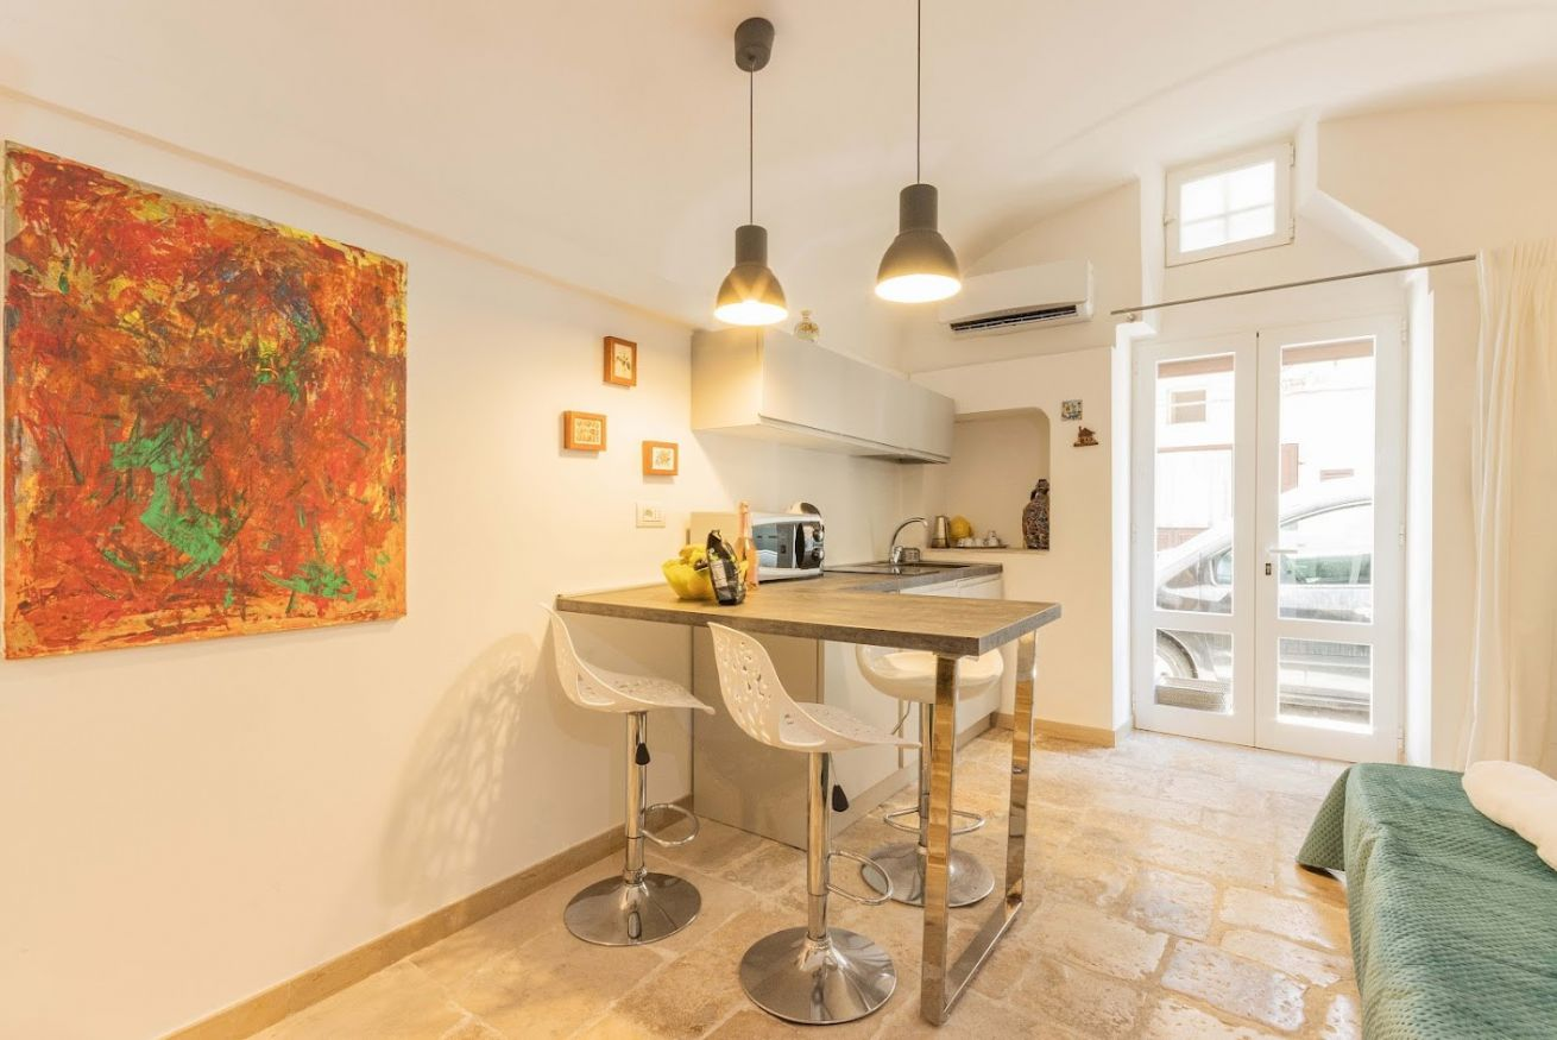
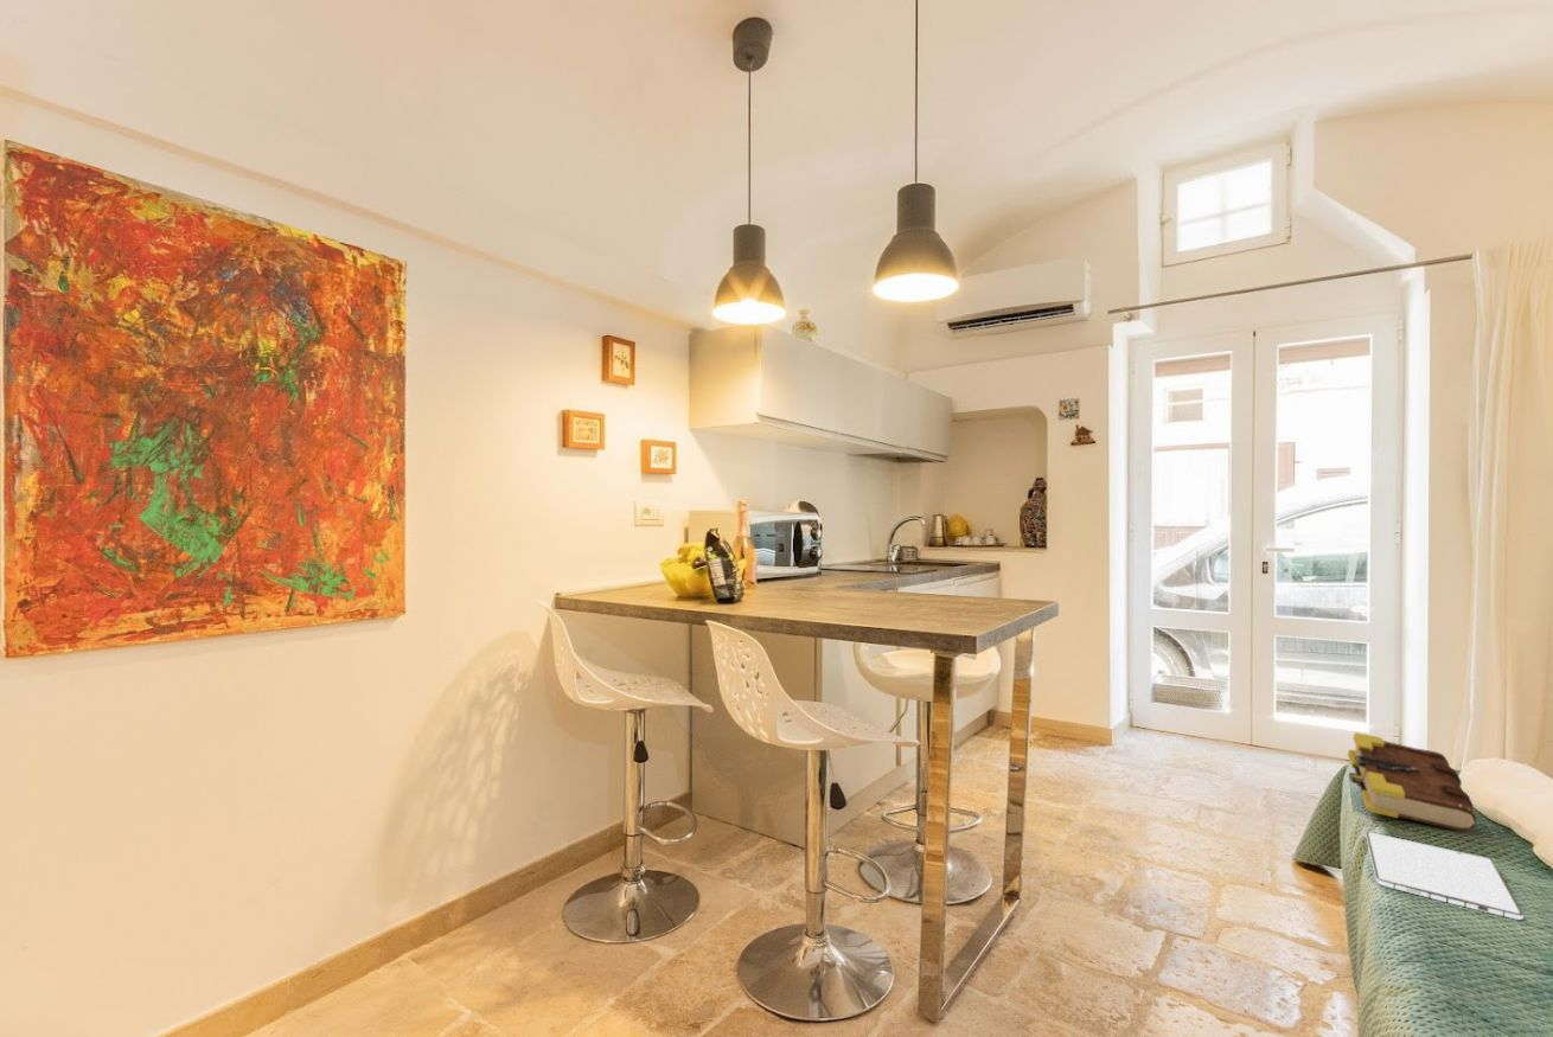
+ book (1401, 774)
+ tablet (1436, 870)
